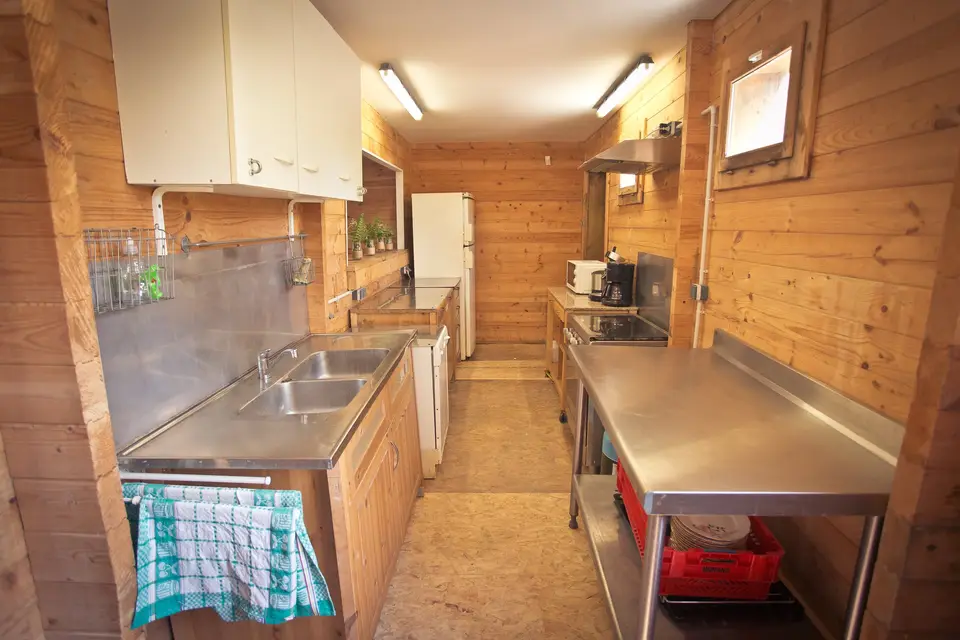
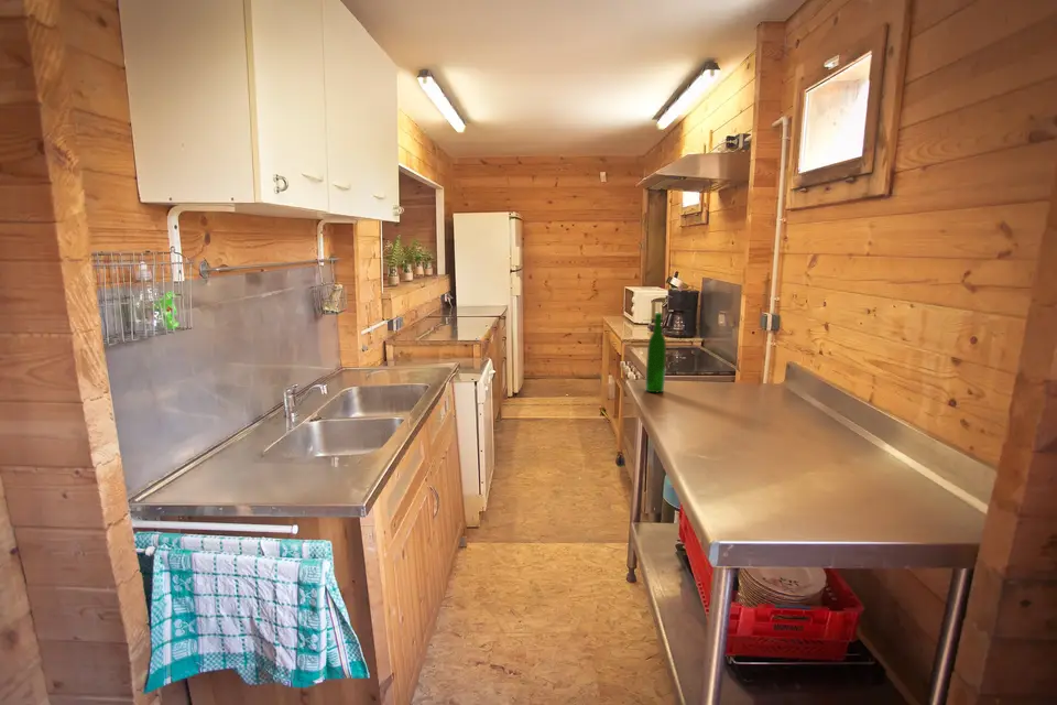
+ wine bottle (656, 351)
